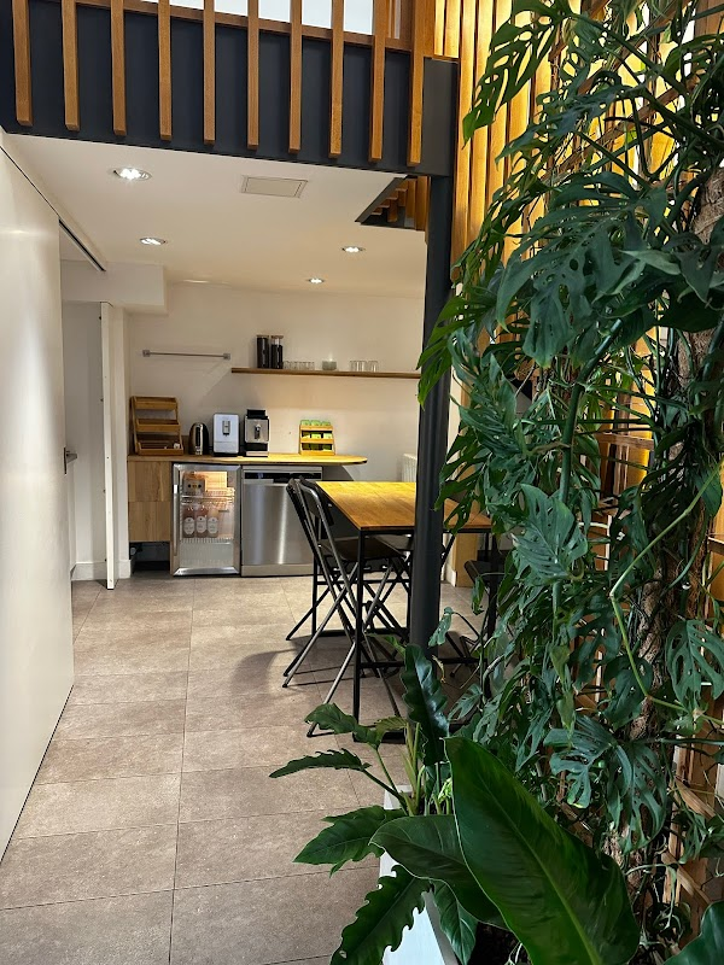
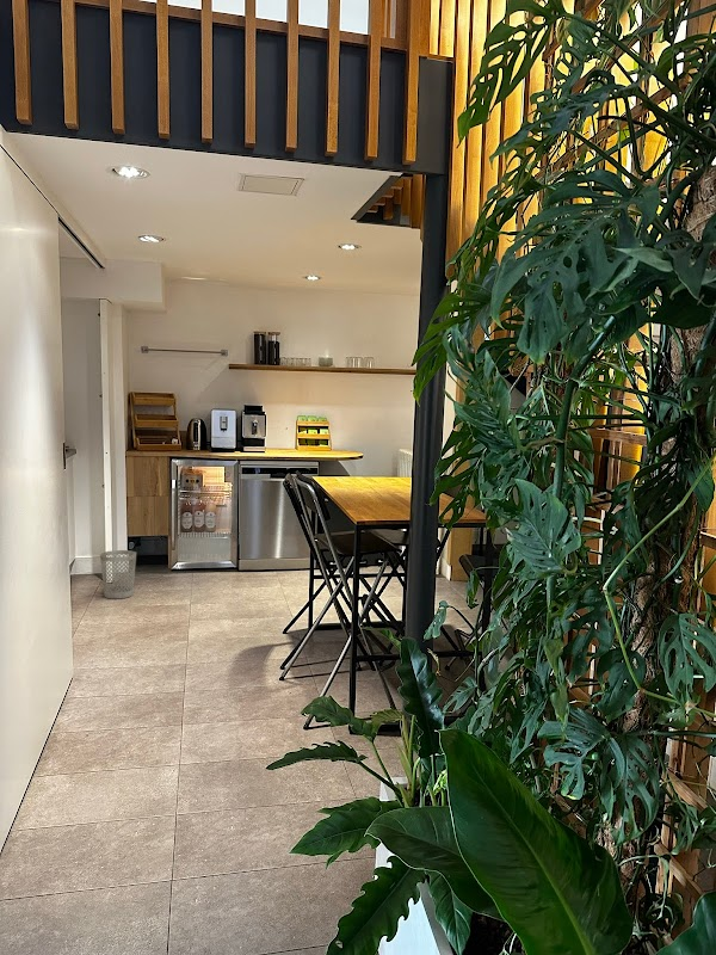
+ wastebasket (118, 573)
